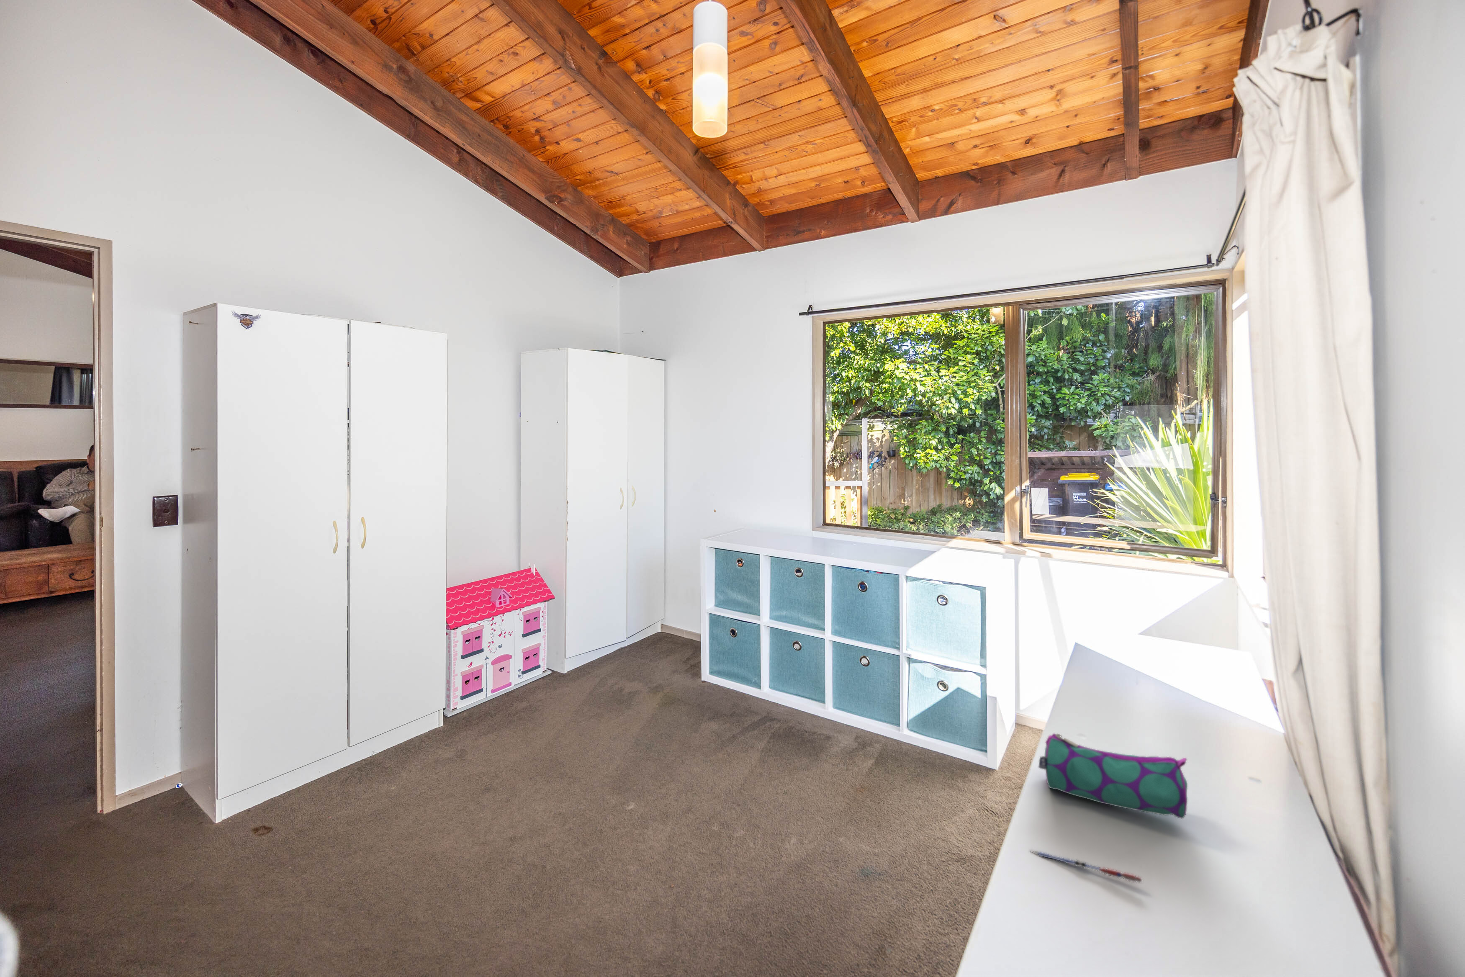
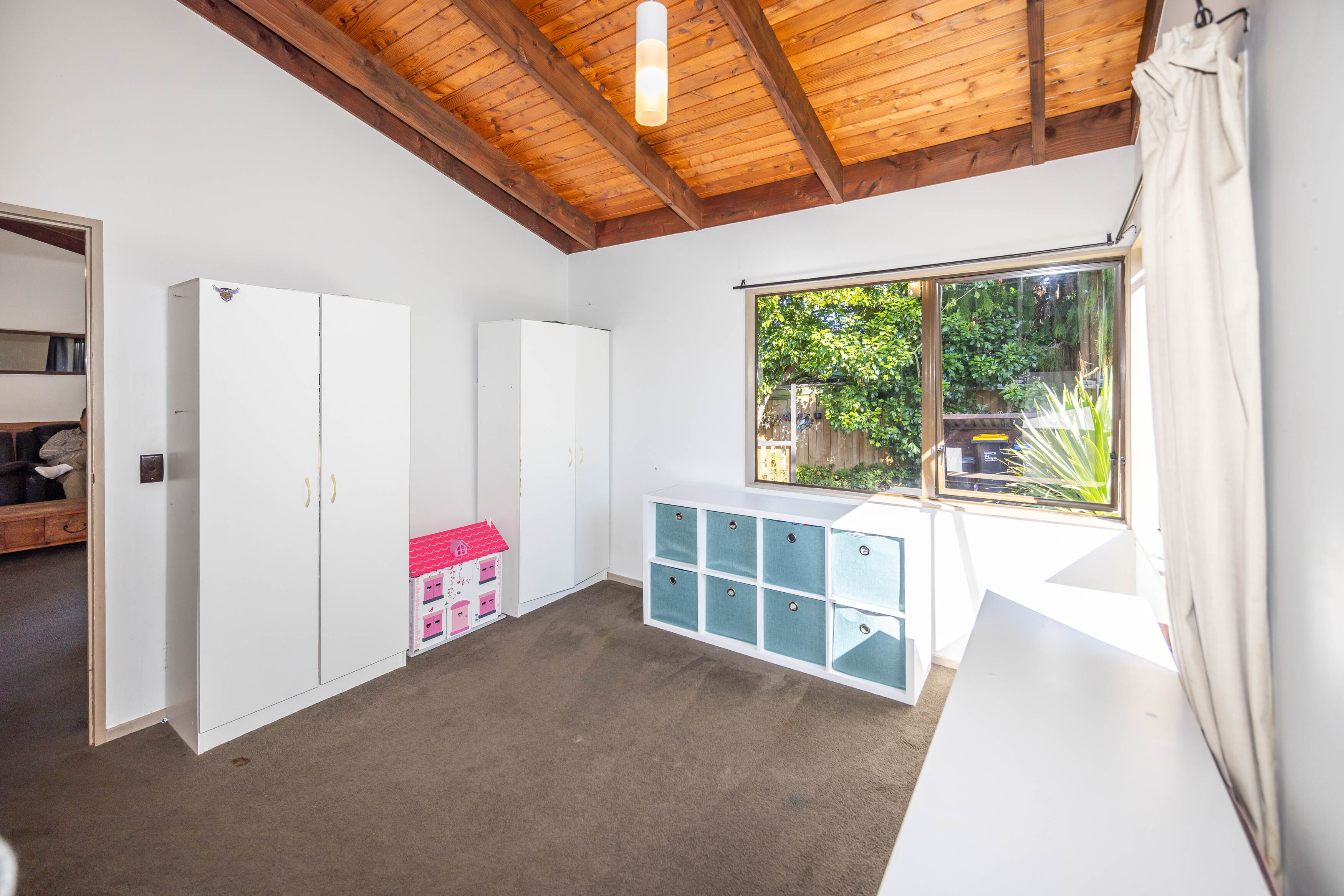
- pen (1083, 864)
- pencil case (1111, 773)
